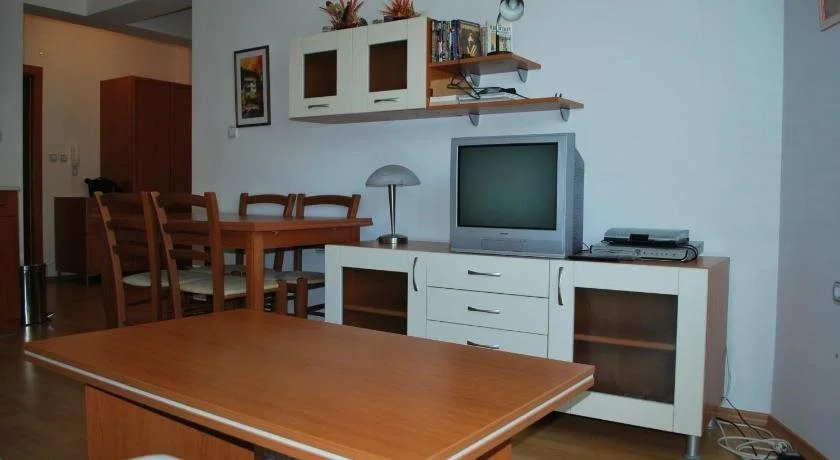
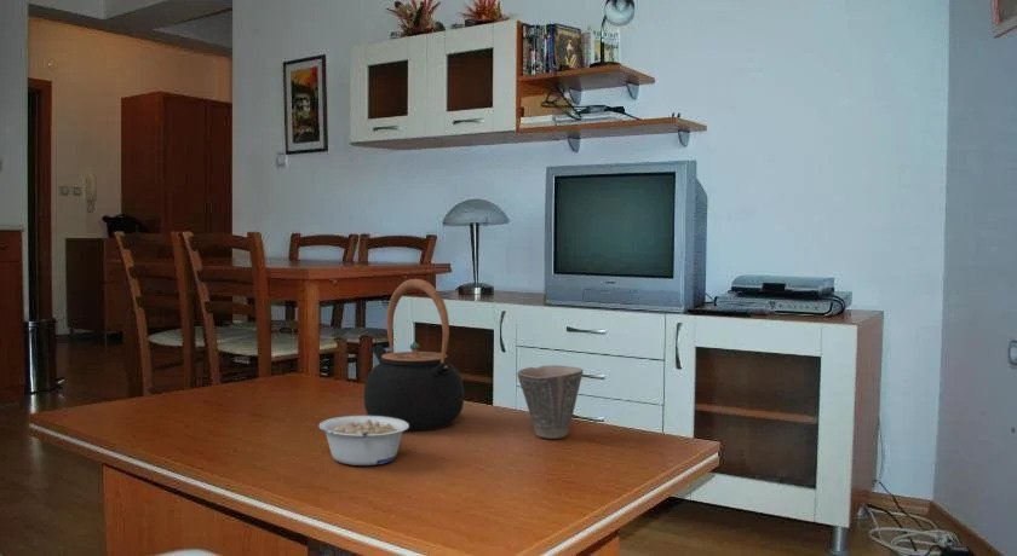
+ legume (366, 438)
+ cup (548, 401)
+ teapot (410, 348)
